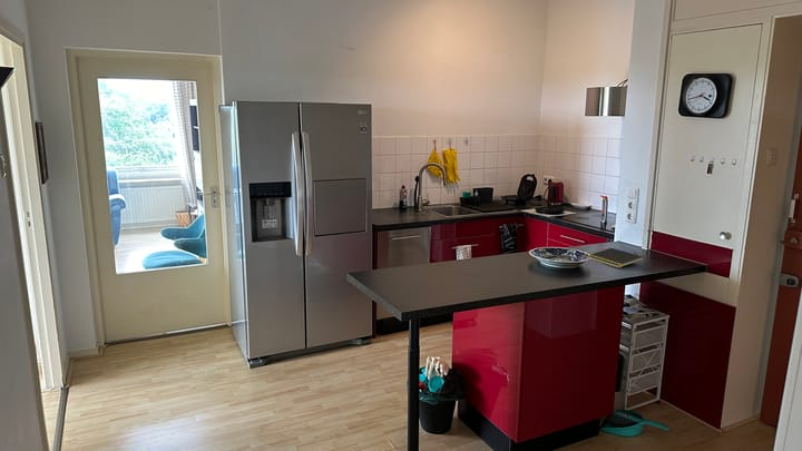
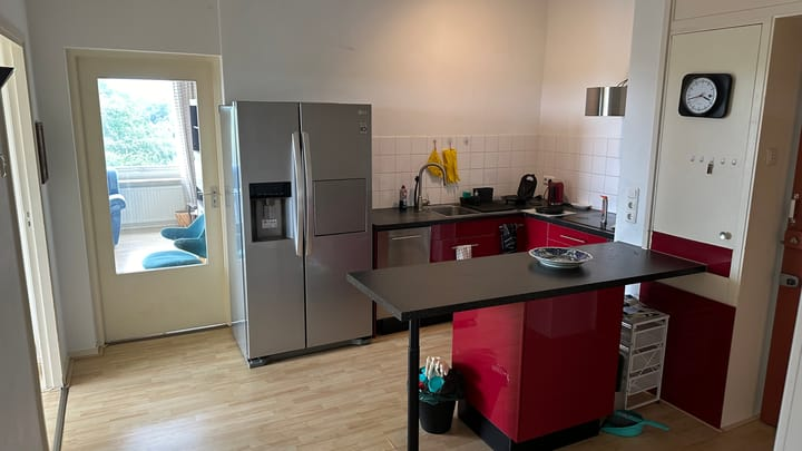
- notepad (614, 257)
